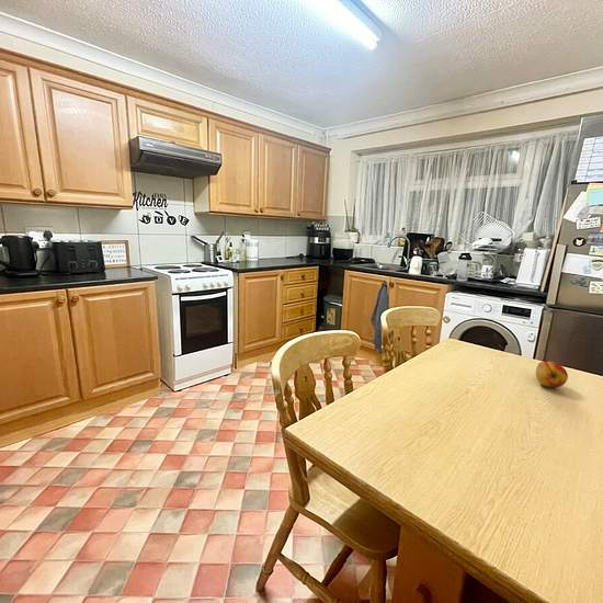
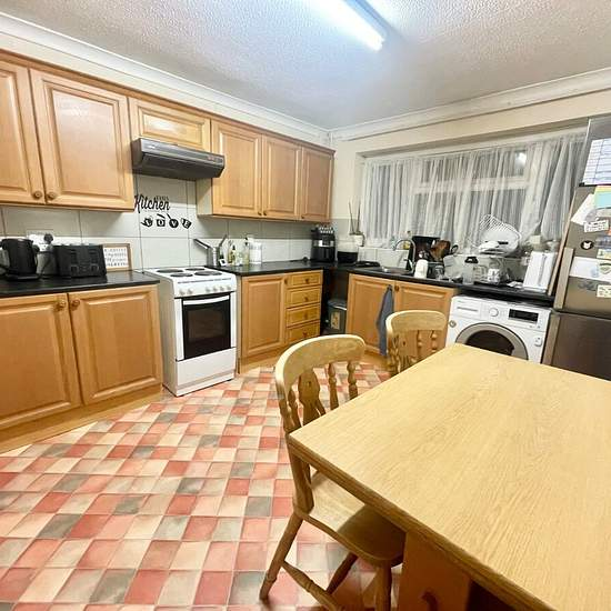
- fruit (550, 374)
